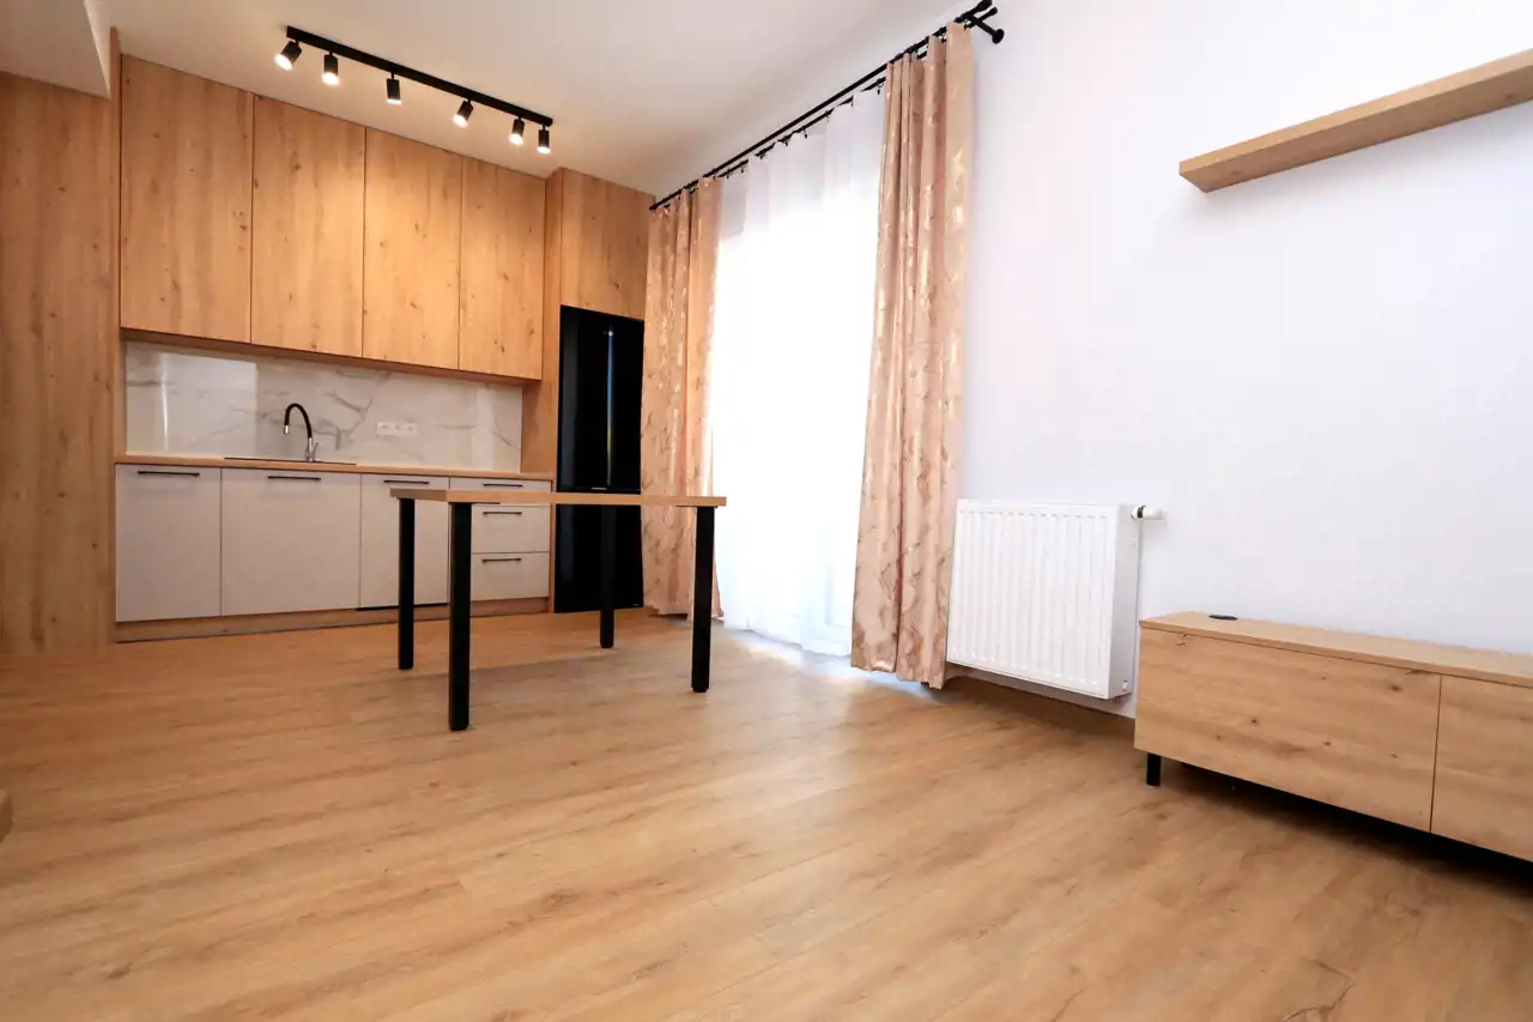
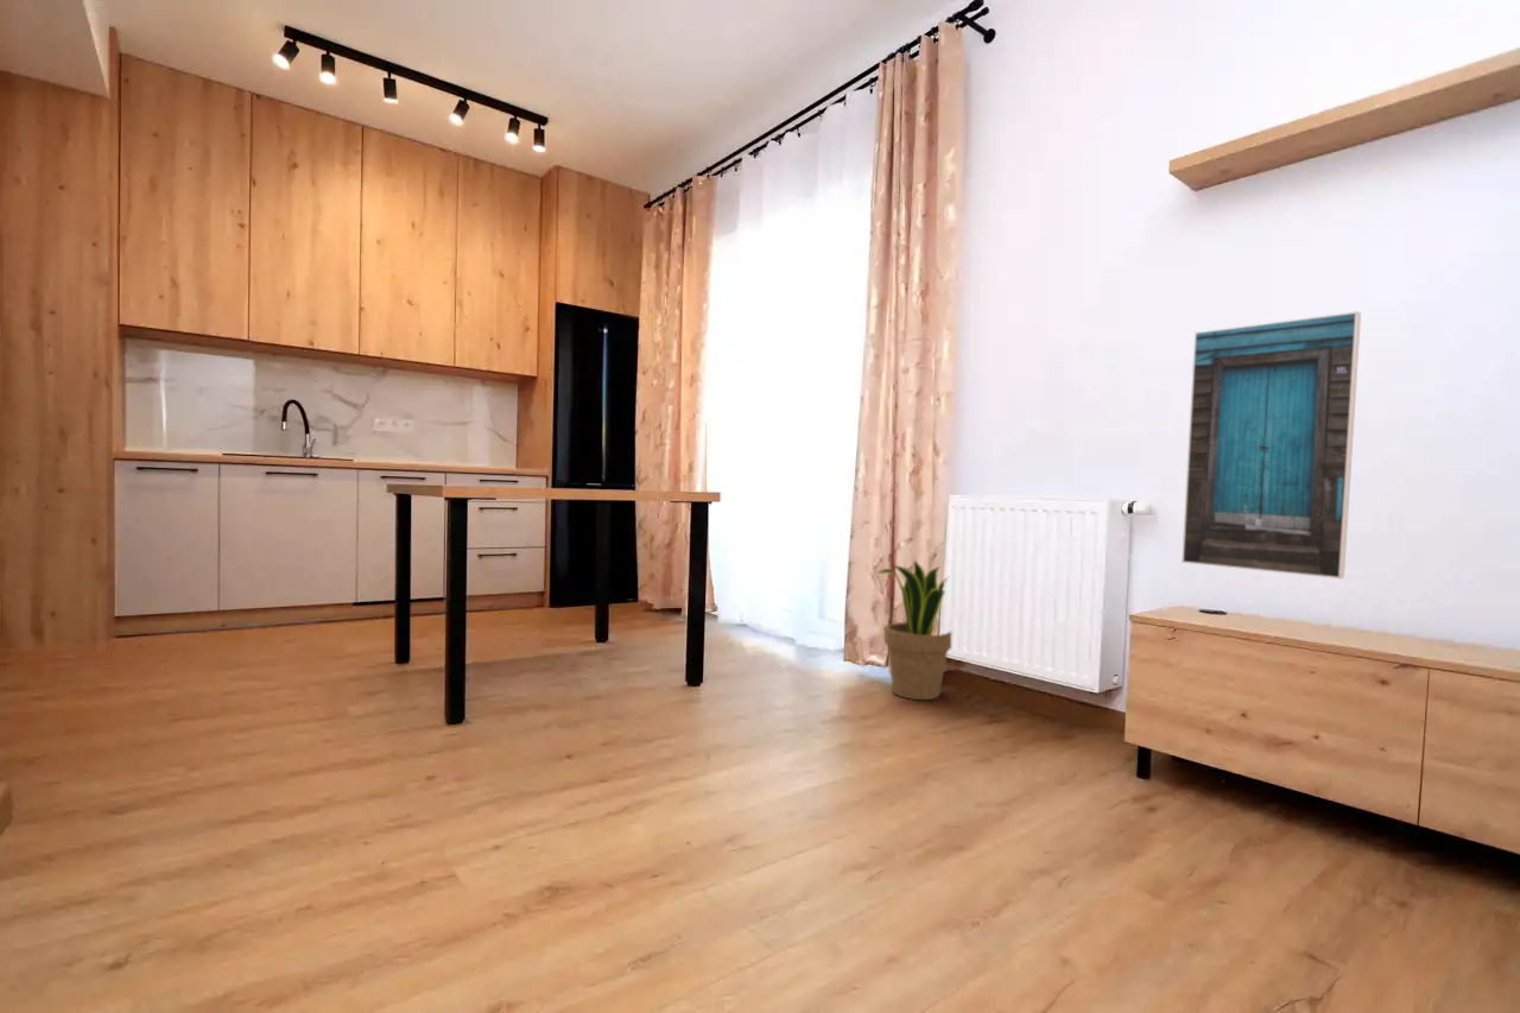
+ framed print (1264, 447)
+ potted plant (918, 627)
